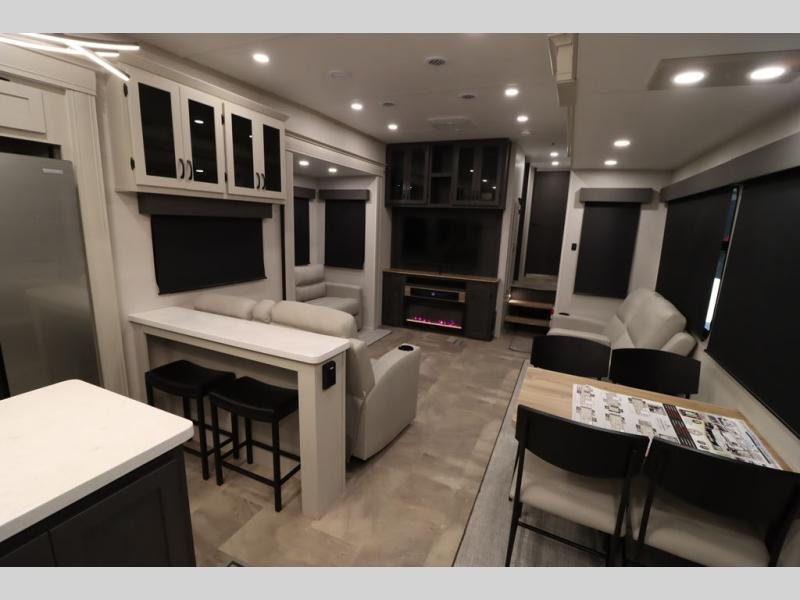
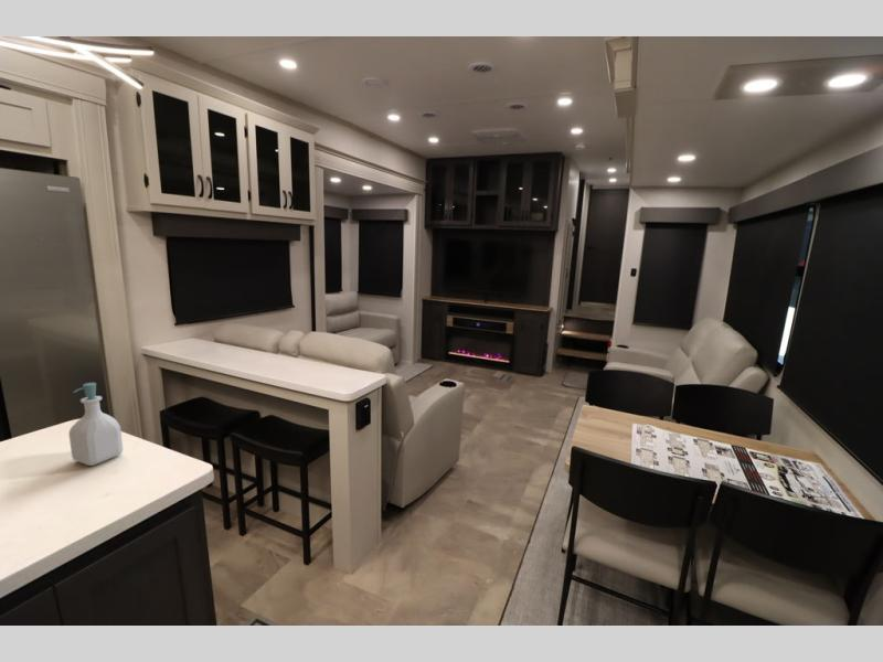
+ soap bottle (94, 420)
